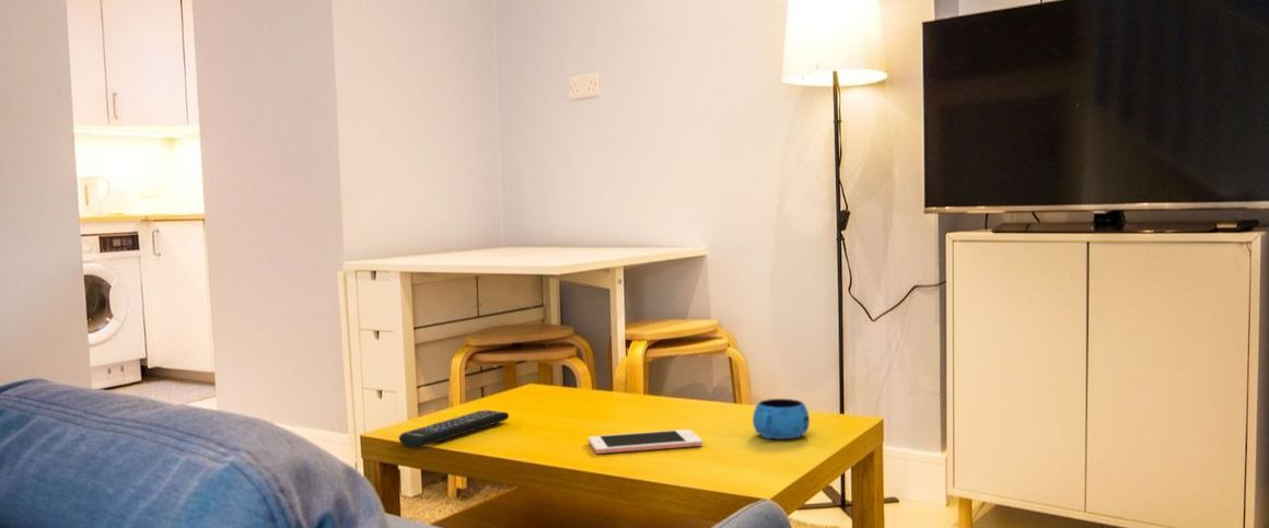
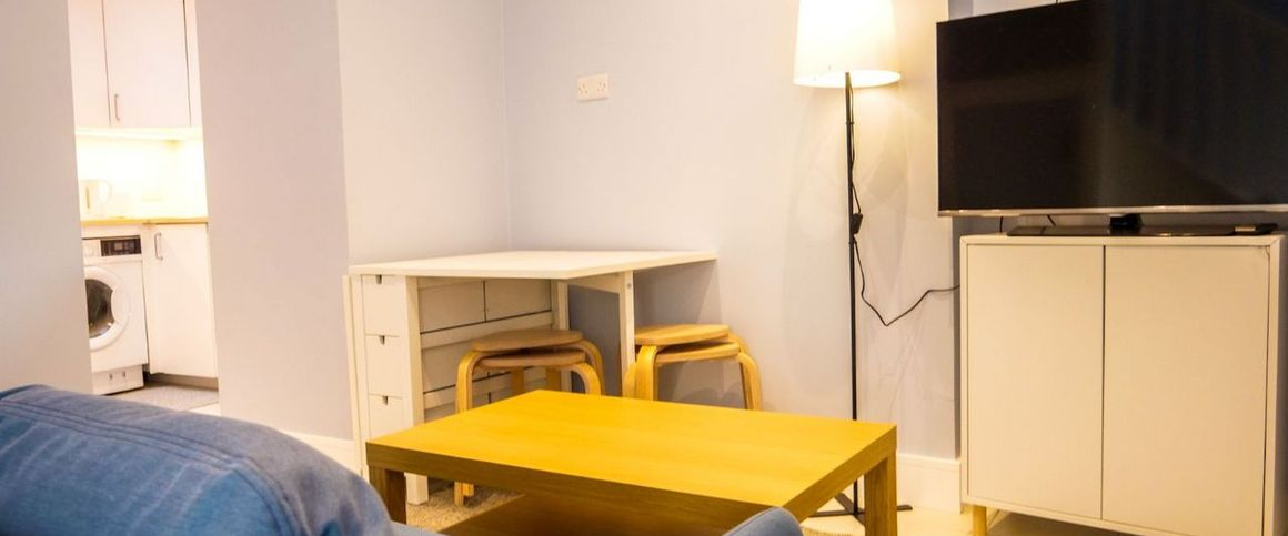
- mug (778, 420)
- cell phone (644, 441)
- remote control (456, 427)
